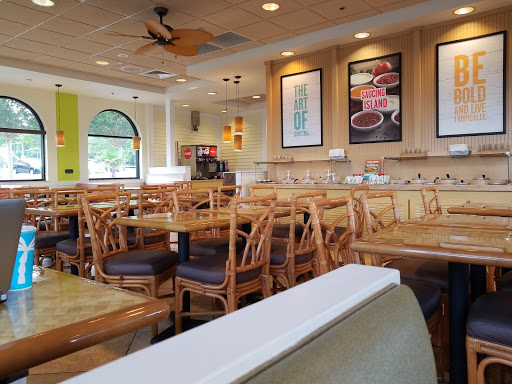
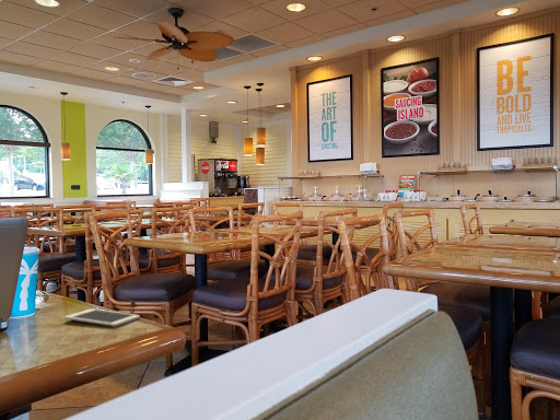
+ cell phone (102, 316)
